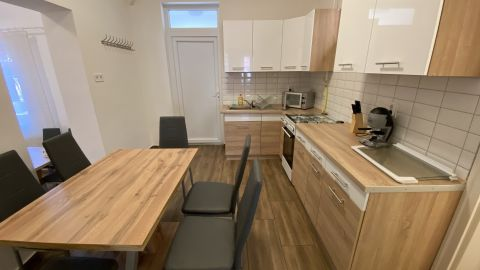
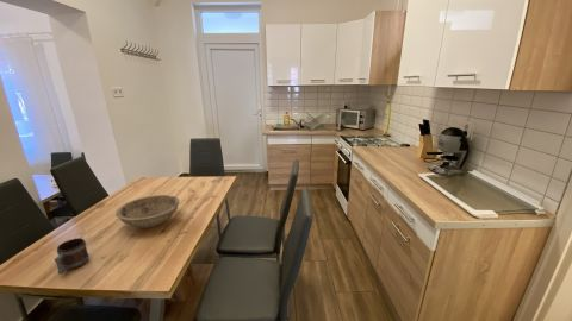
+ bowl (150, 214)
+ mug (70, 256)
